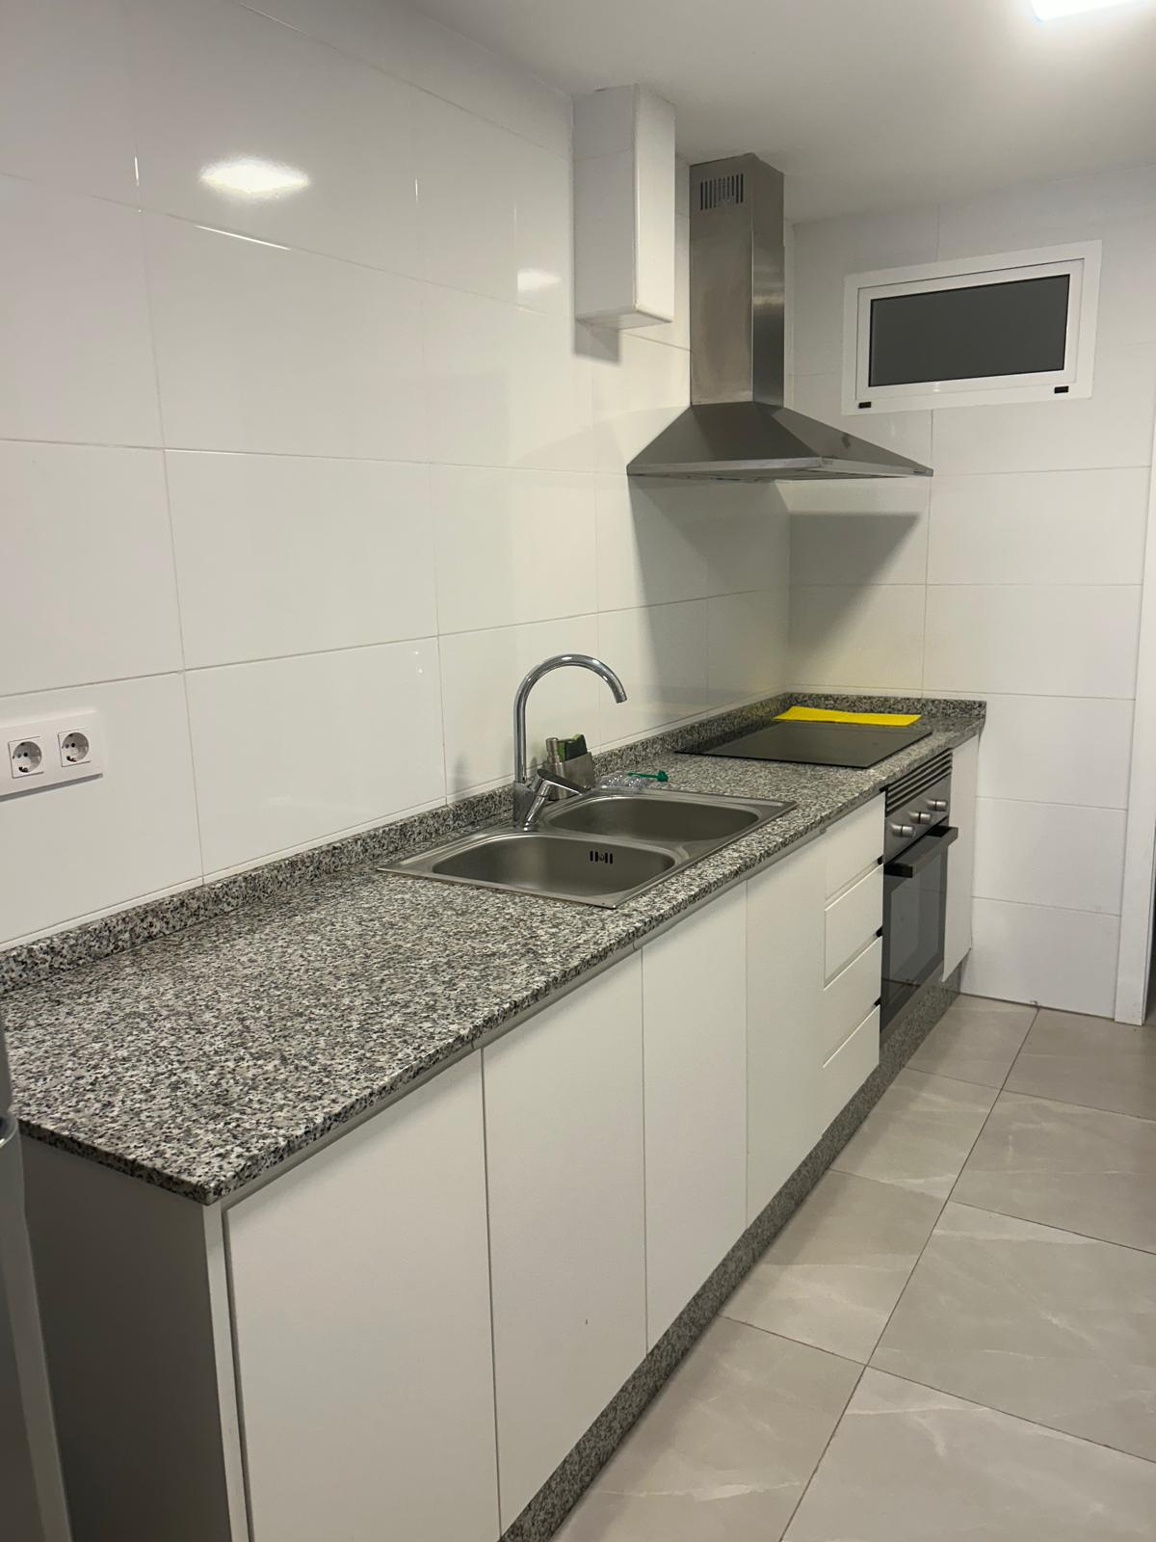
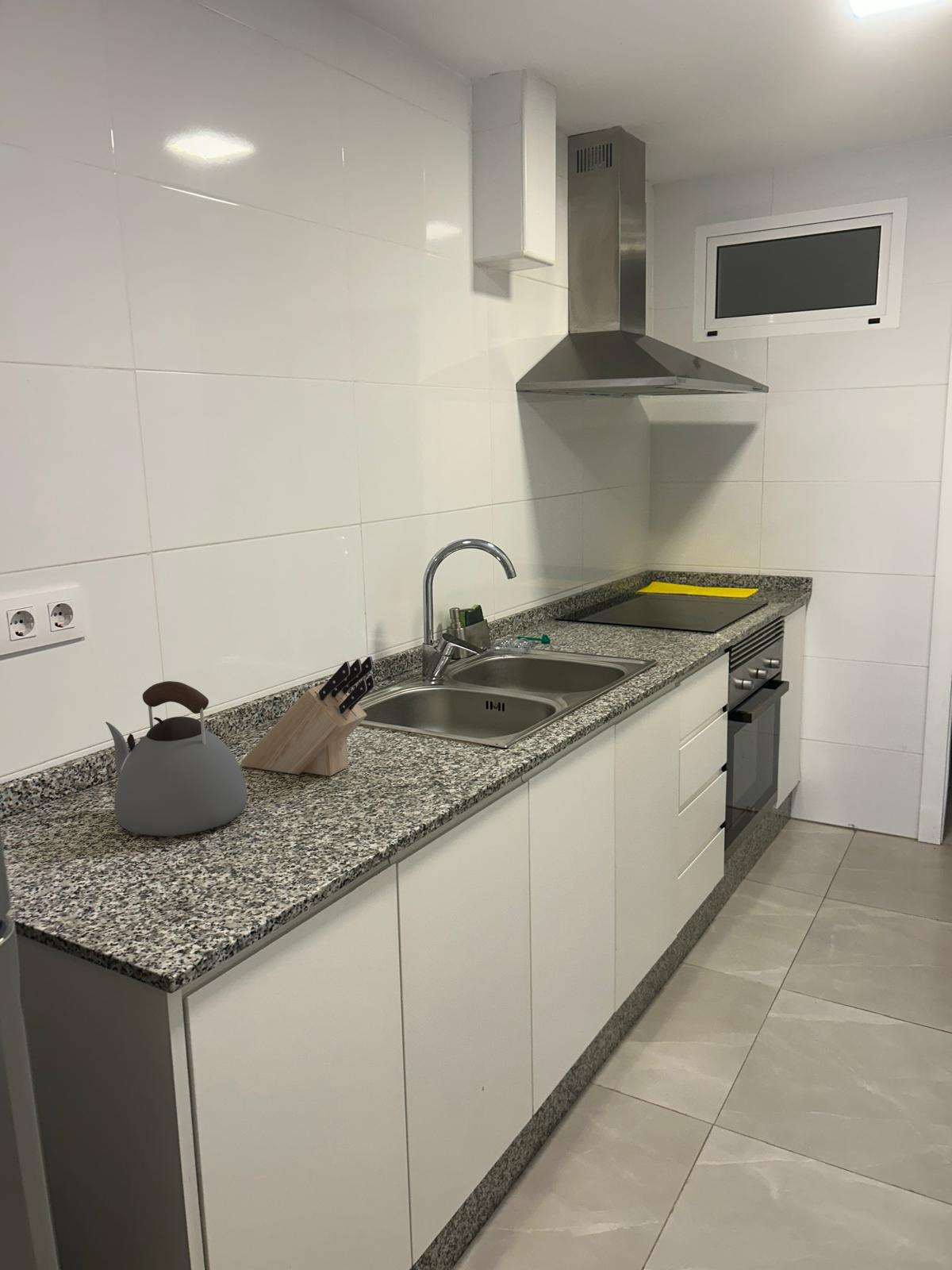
+ knife block (310, 711)
+ kettle (163, 747)
